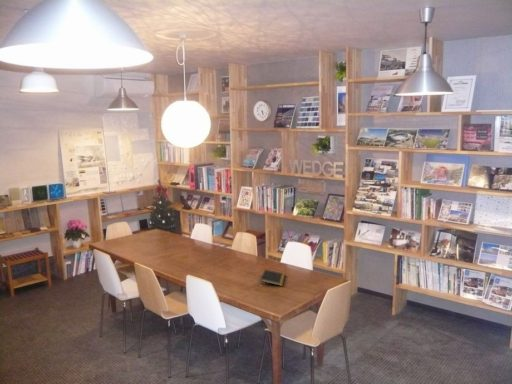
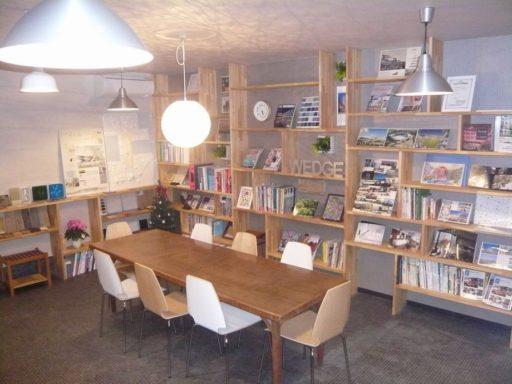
- notepad (273, 277)
